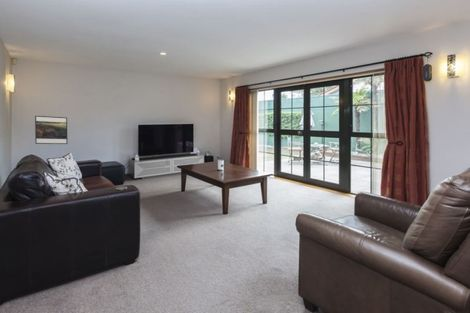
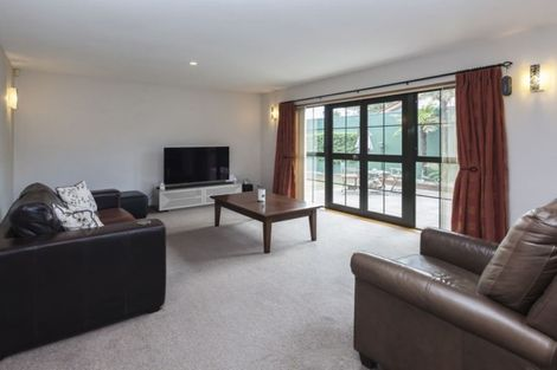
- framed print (51, 130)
